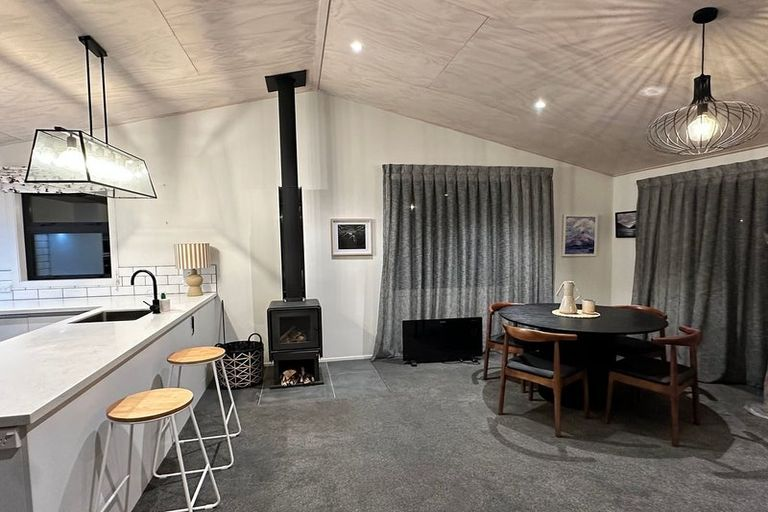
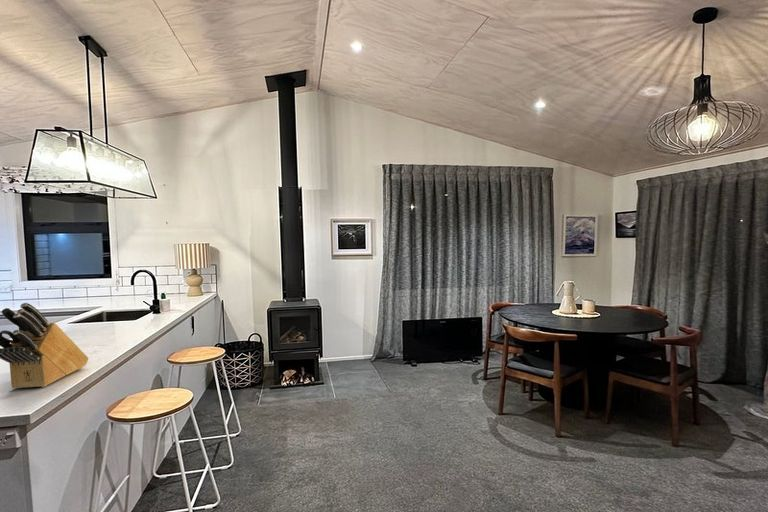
+ knife block (42, 339)
